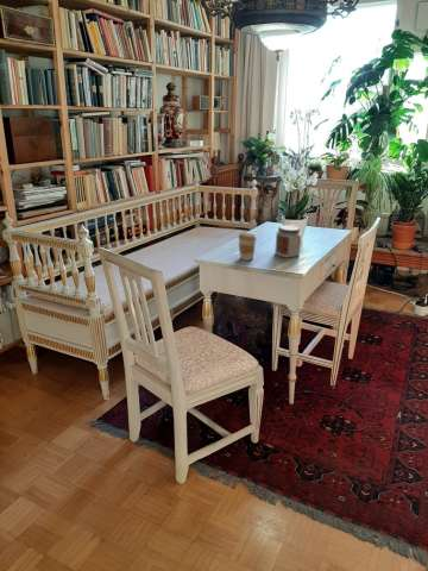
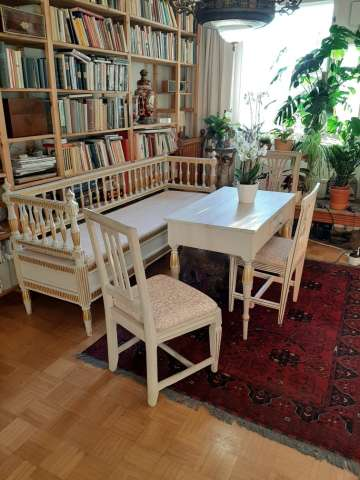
- jar (288, 240)
- coffee cup (246, 245)
